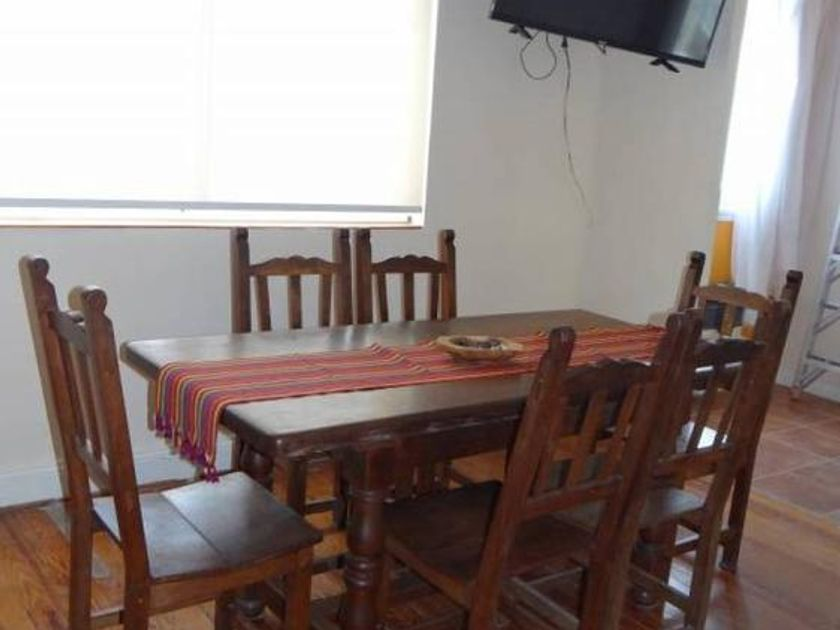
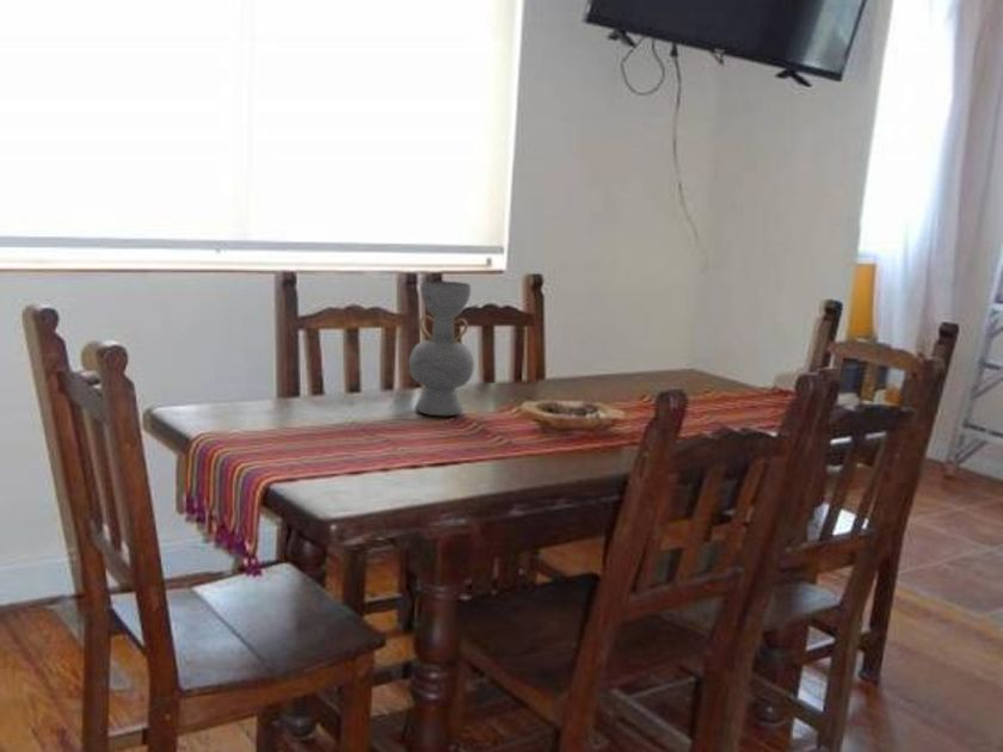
+ decorative vase (442, 347)
